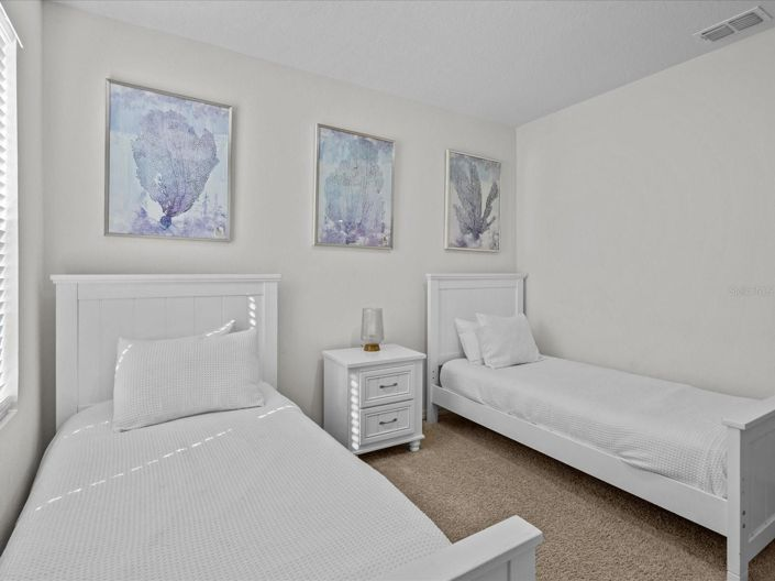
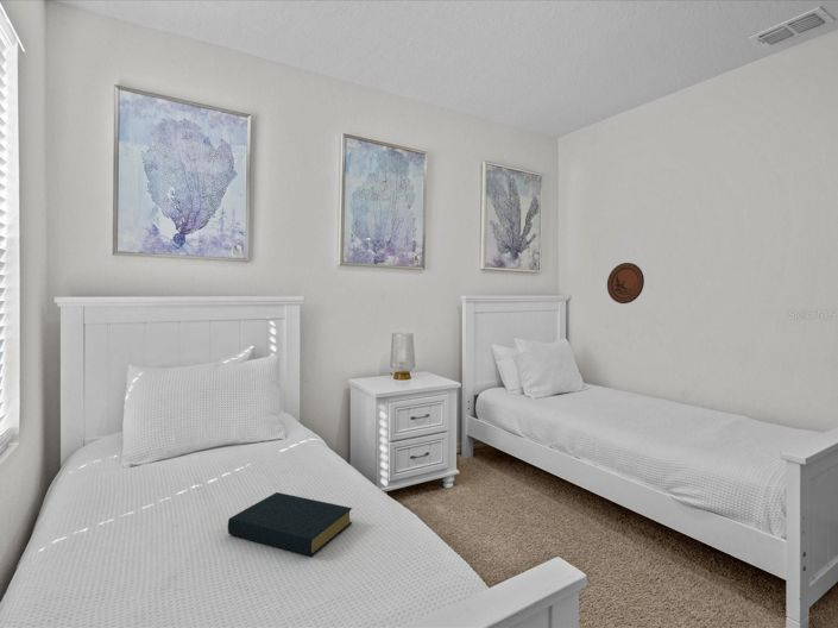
+ hardback book (291, 521)
+ decorative plate (625, 283)
